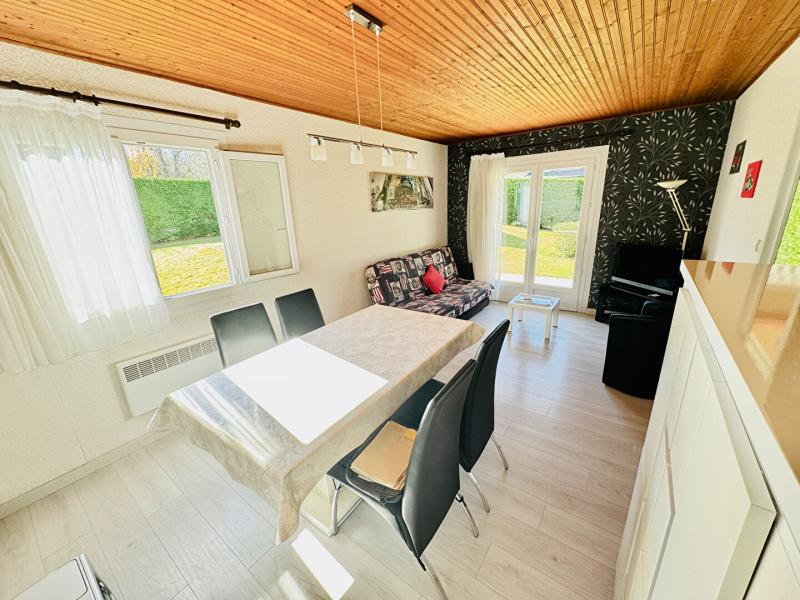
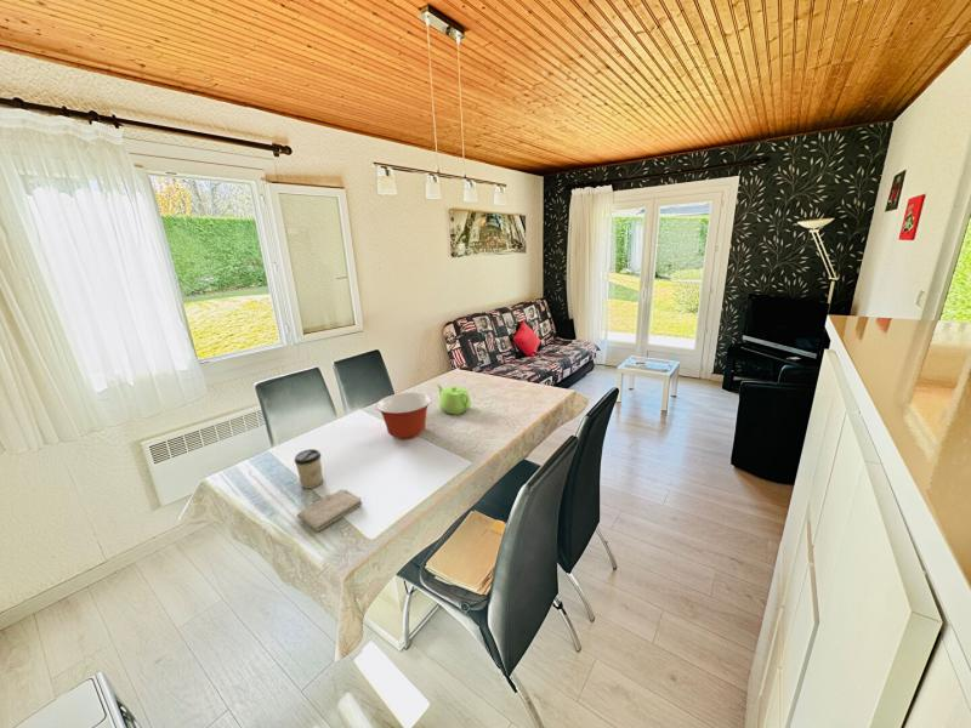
+ washcloth (330, 507)
+ cup (310, 468)
+ mixing bowl (405, 417)
+ teapot (452, 398)
